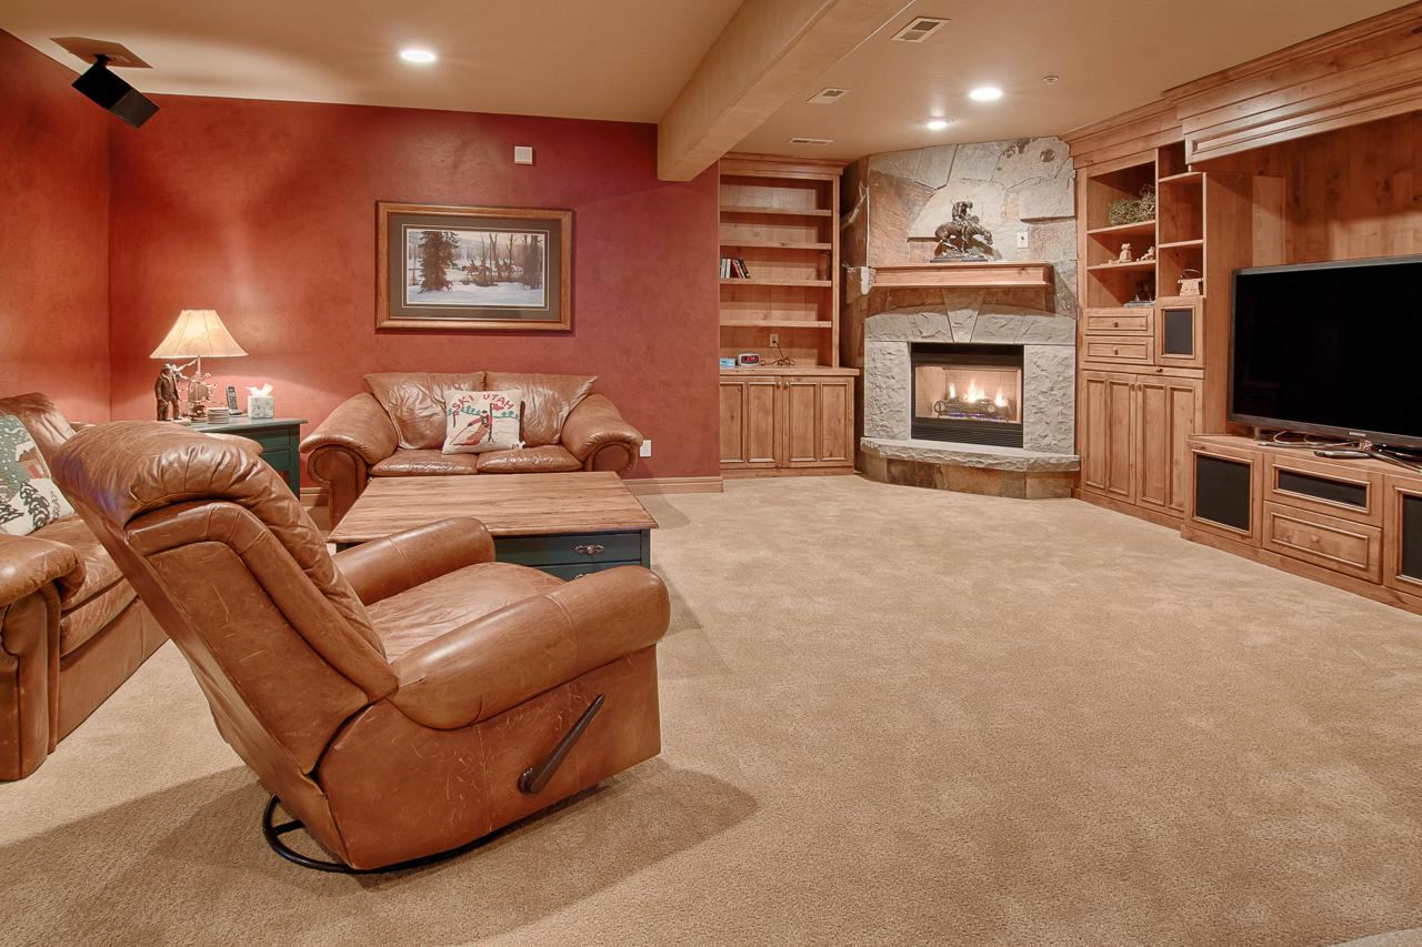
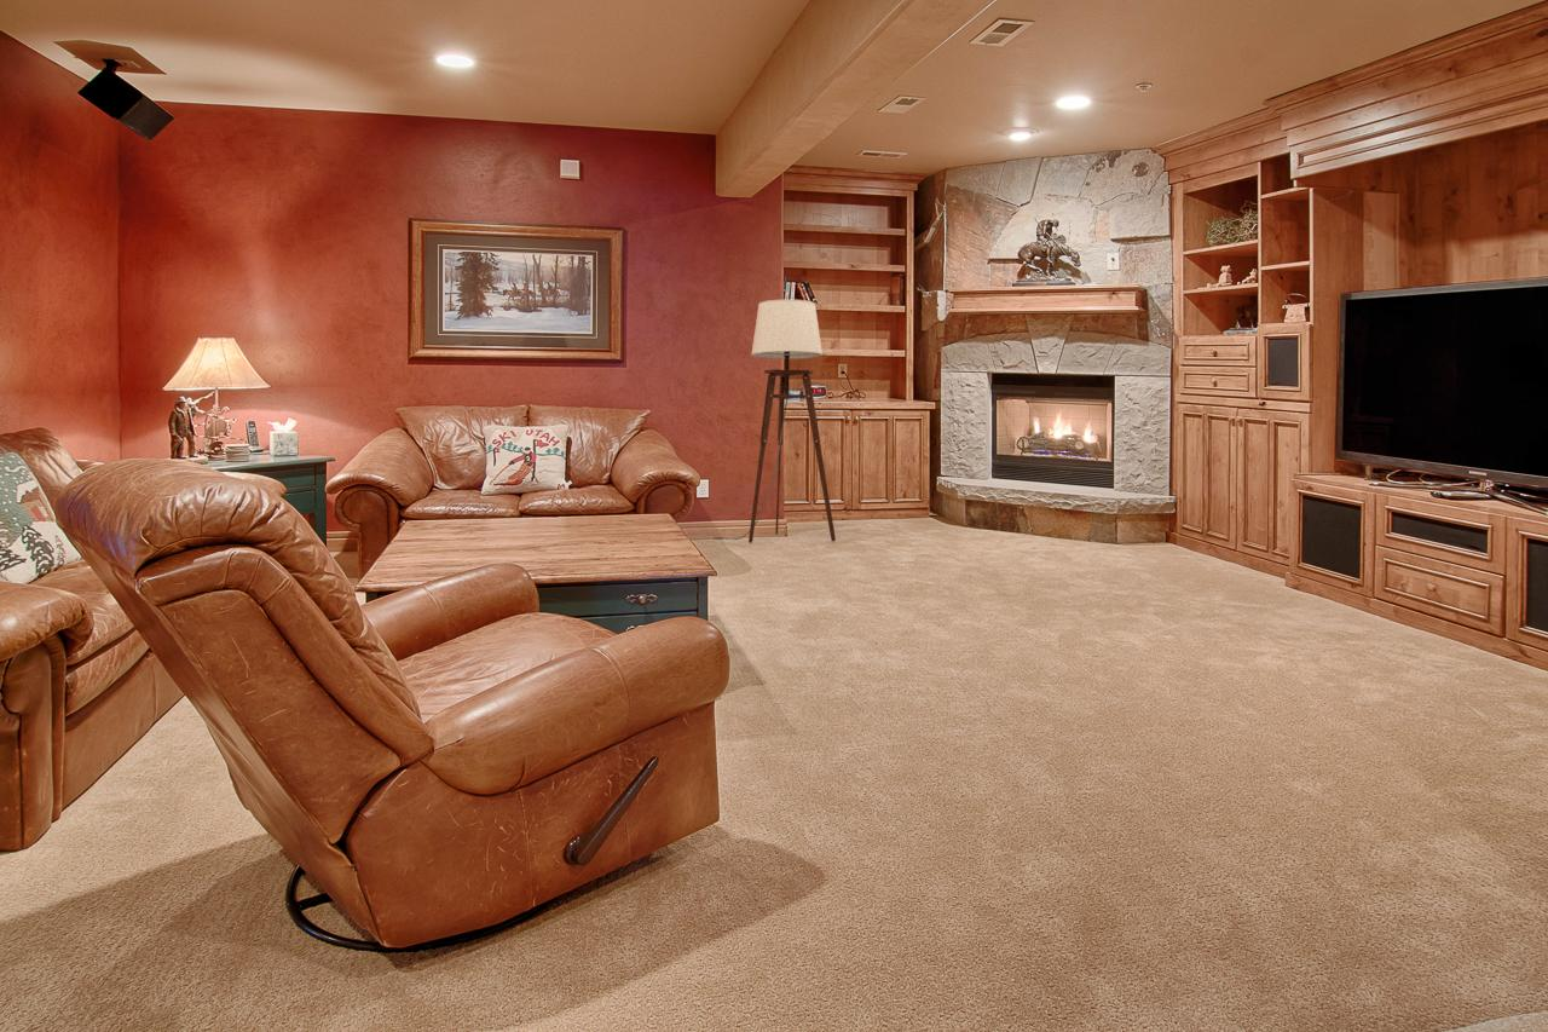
+ floor lamp (769, 421)
